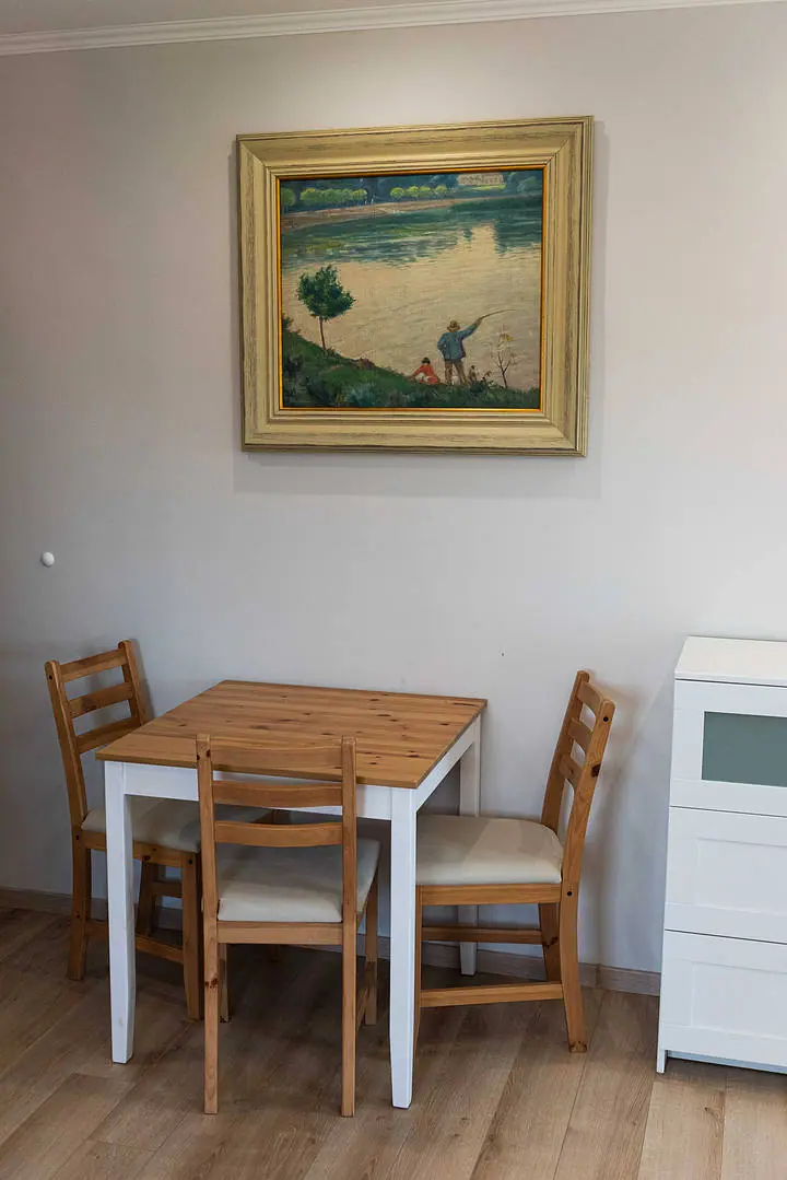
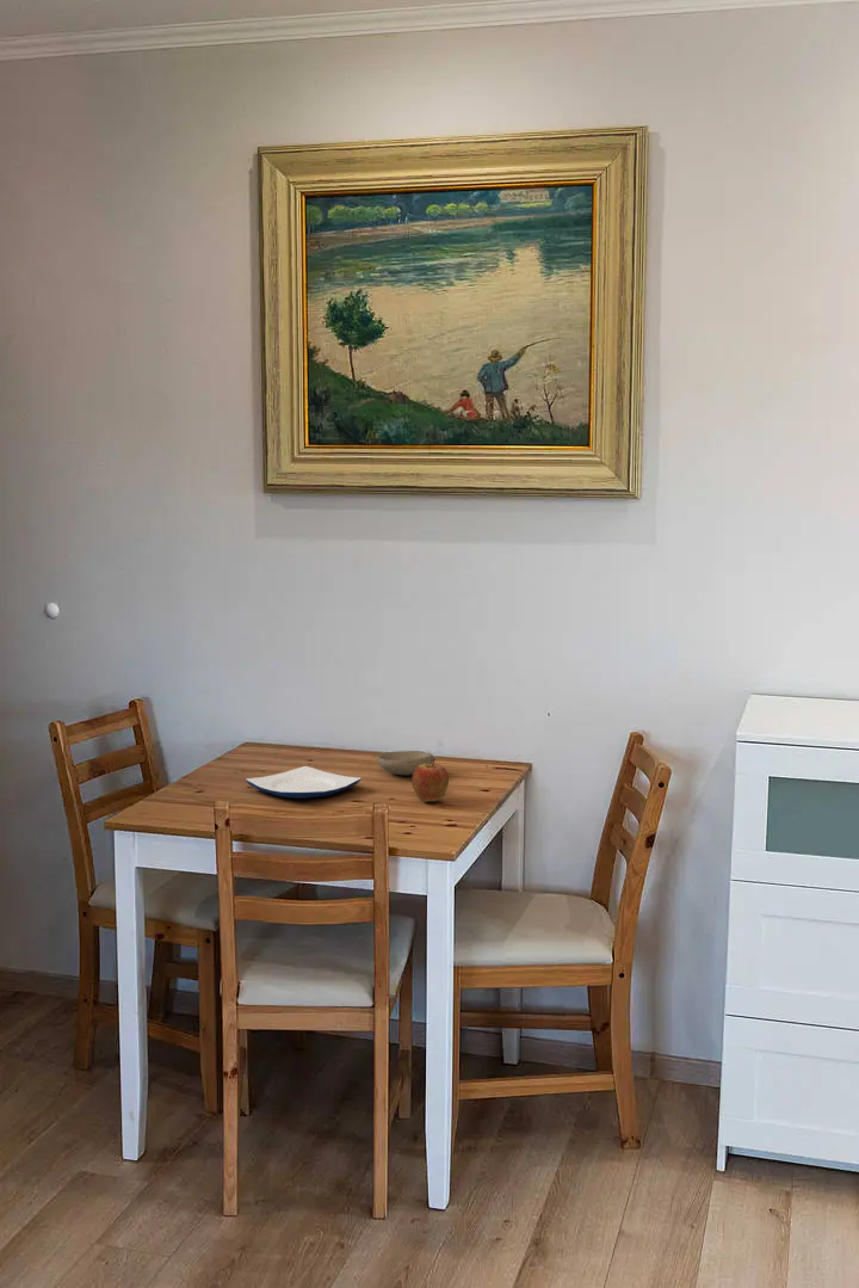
+ bowl (404, 764)
+ apple (430, 779)
+ plate (303, 784)
